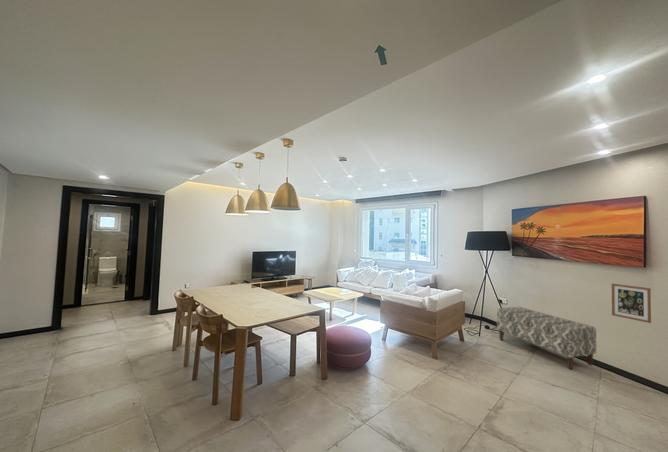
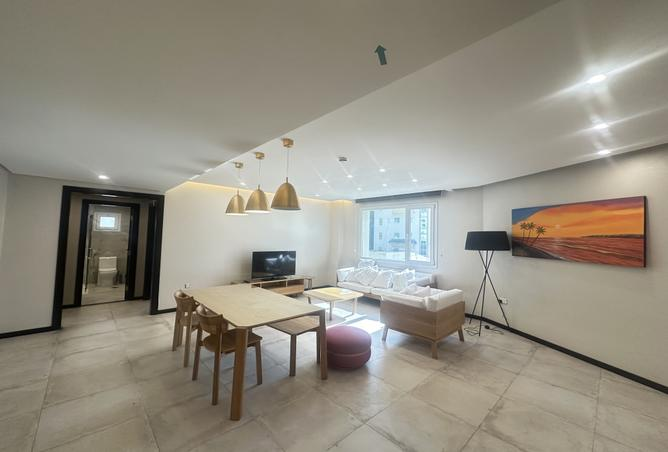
- wall art (630, 302)
- bench (541, 333)
